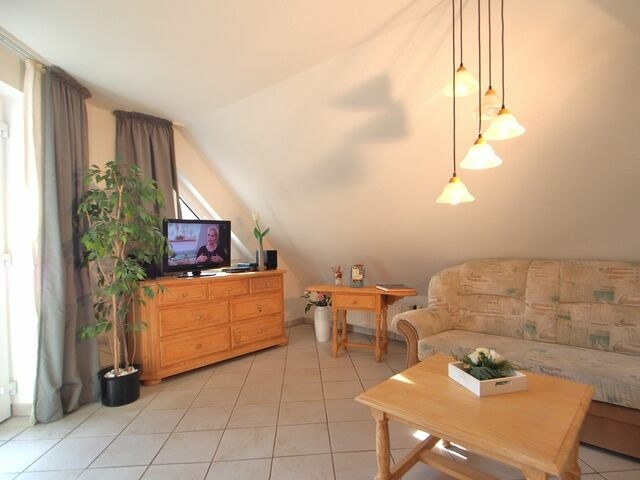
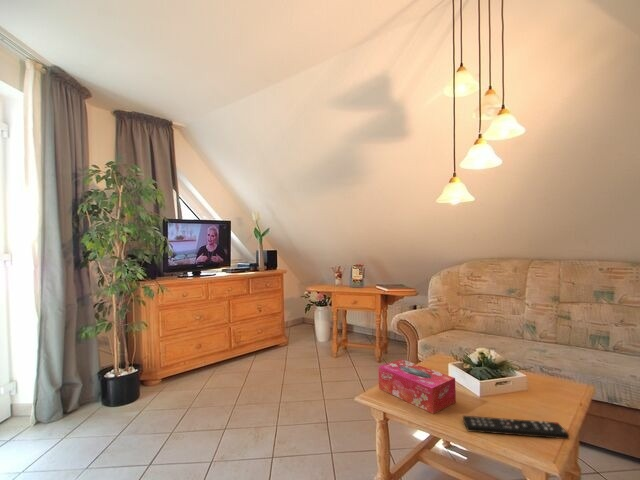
+ tissue box (415, 383)
+ remote control (513, 426)
